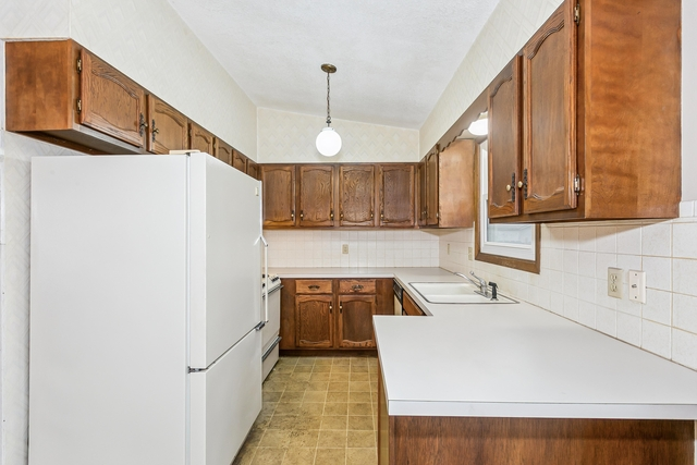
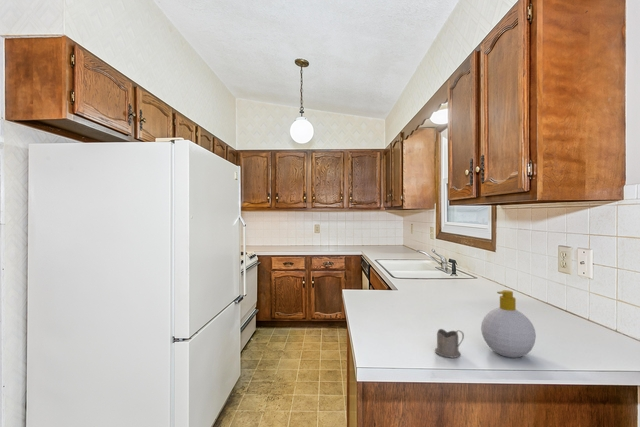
+ tea glass holder (449, 337)
+ soap bottle (507, 321)
